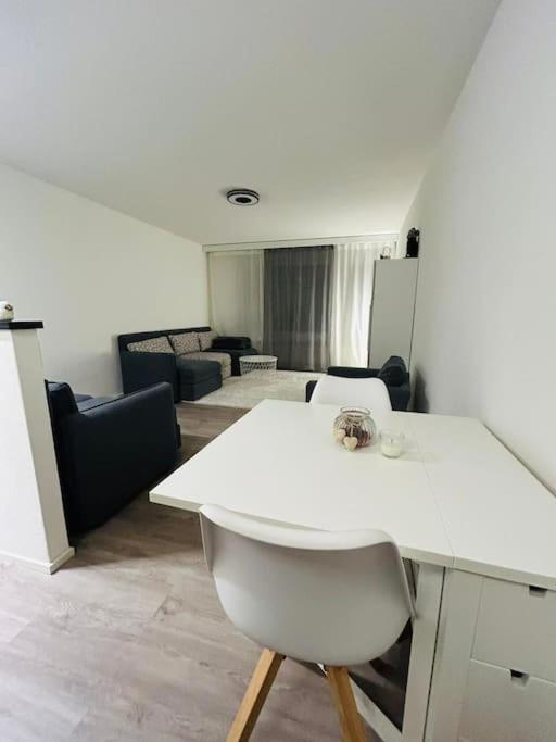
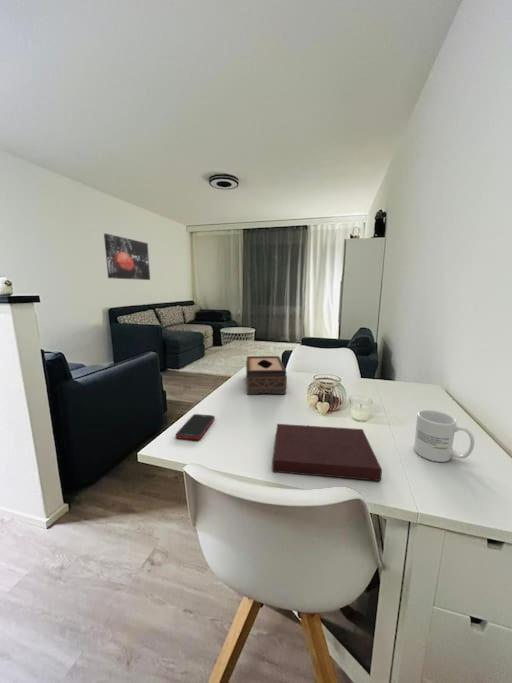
+ mug (440, 435)
+ wall art (129, 259)
+ notebook (321, 448)
+ cell phone (196, 426)
+ tissue box (264, 373)
